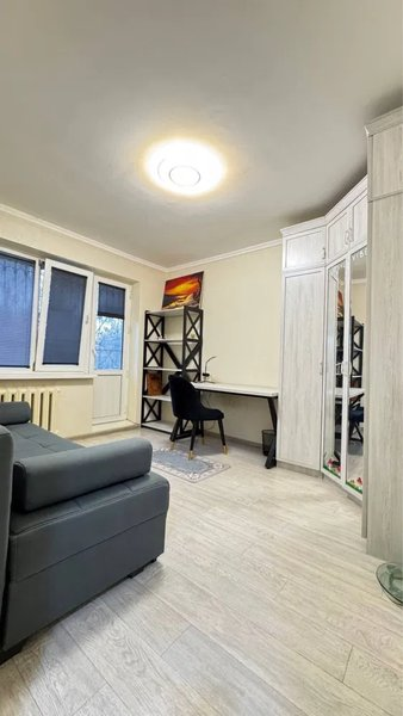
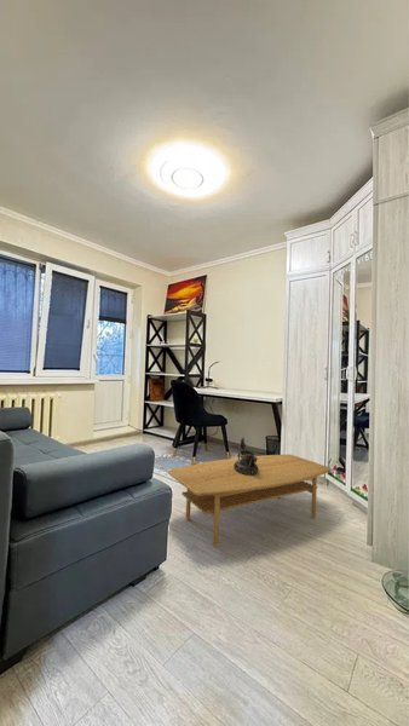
+ decorative bowl (248, 455)
+ coffee table (253, 492)
